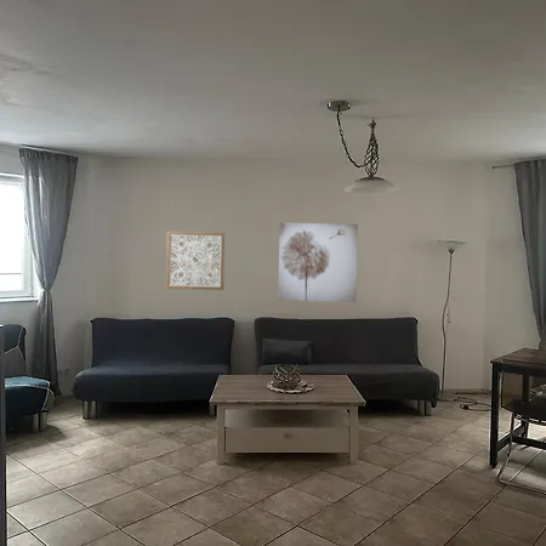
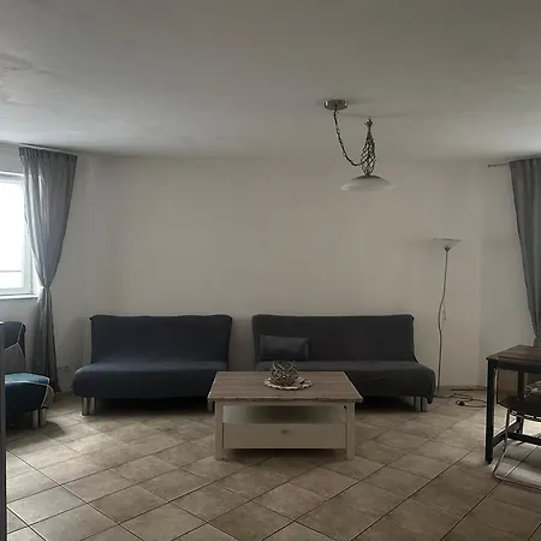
- wall art (317, 262)
- wall art (198, 260)
